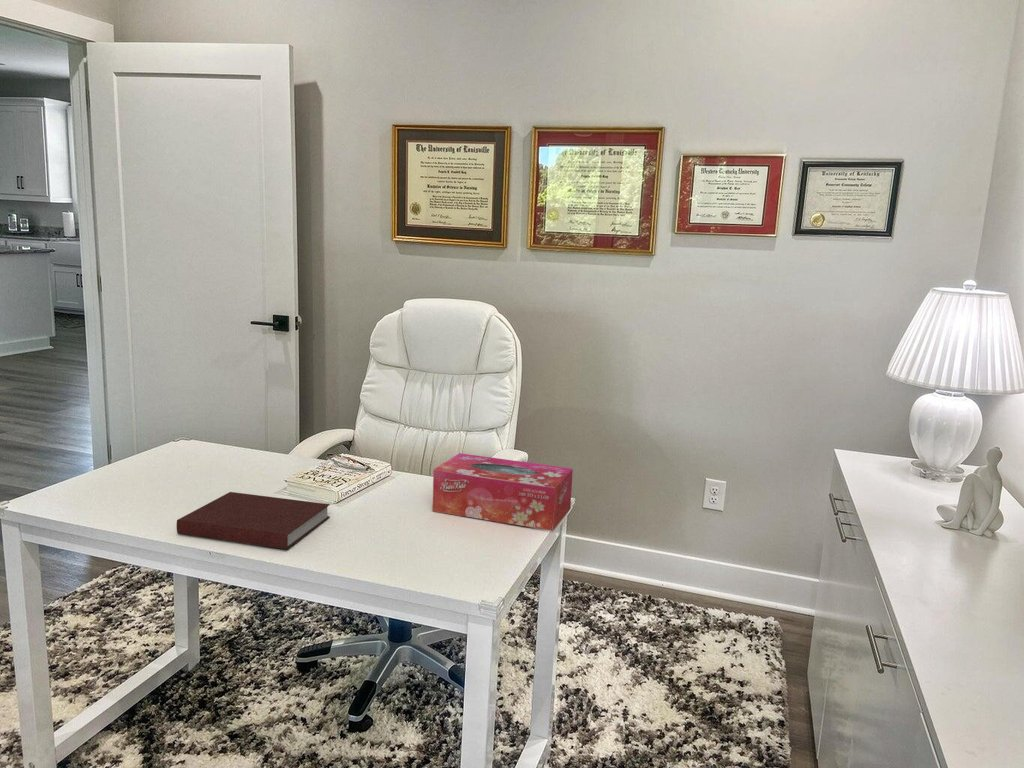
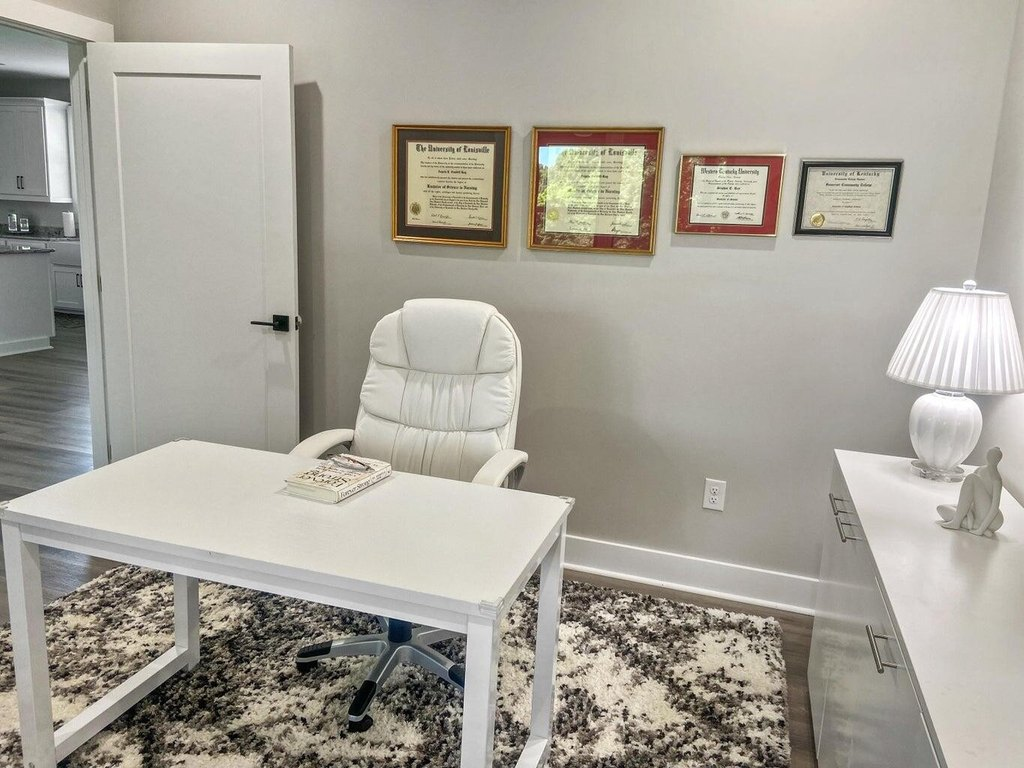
- notebook (256, 518)
- tissue box (503, 489)
